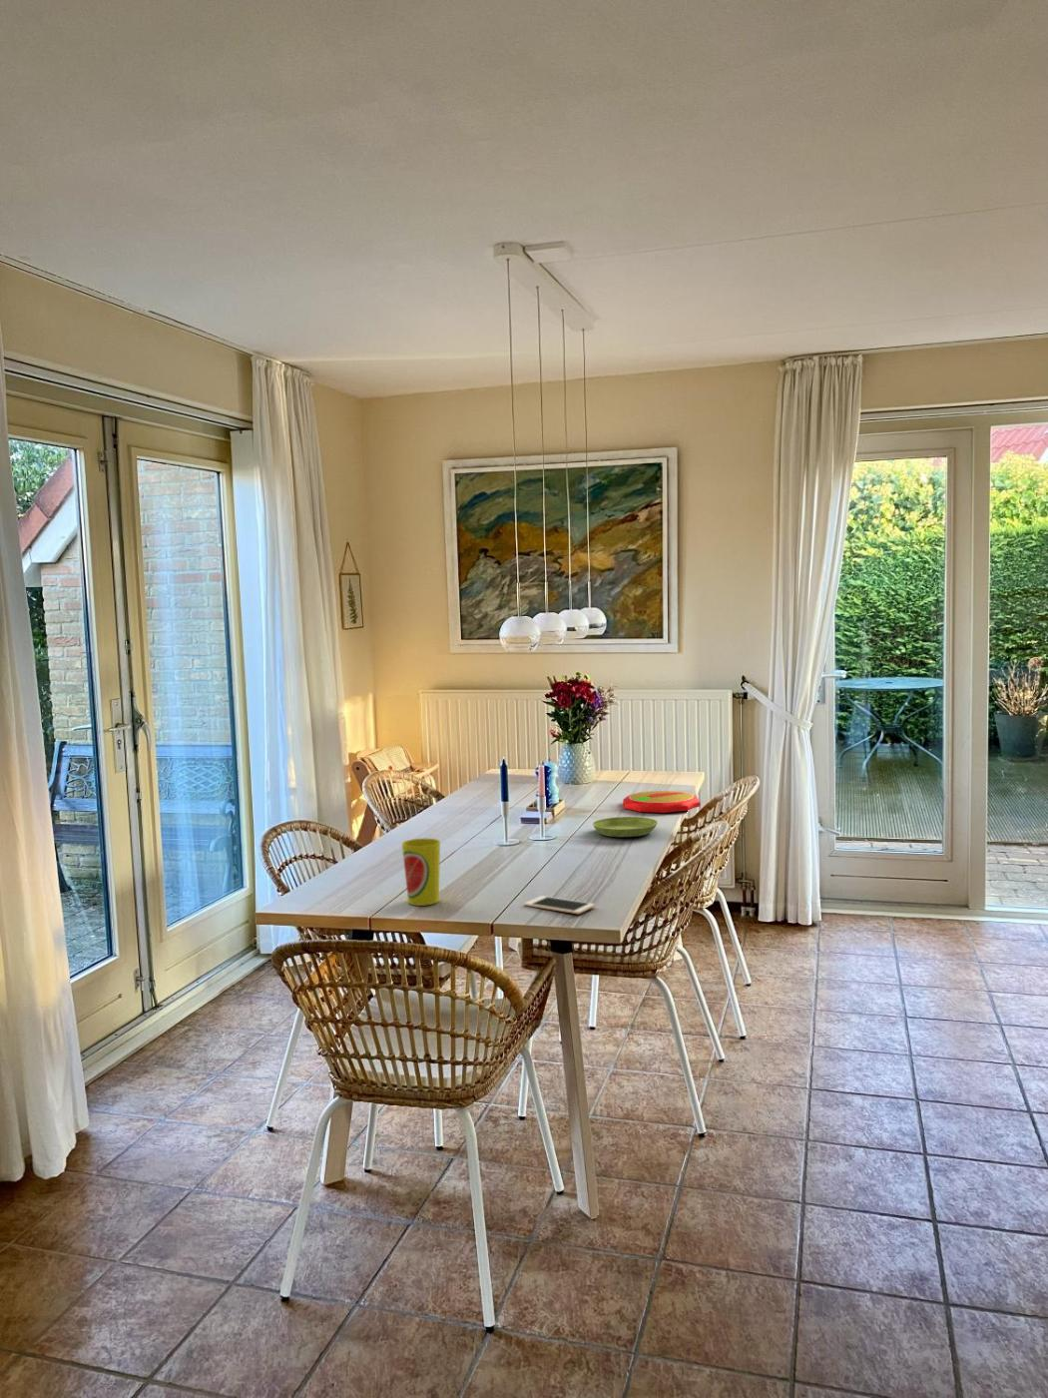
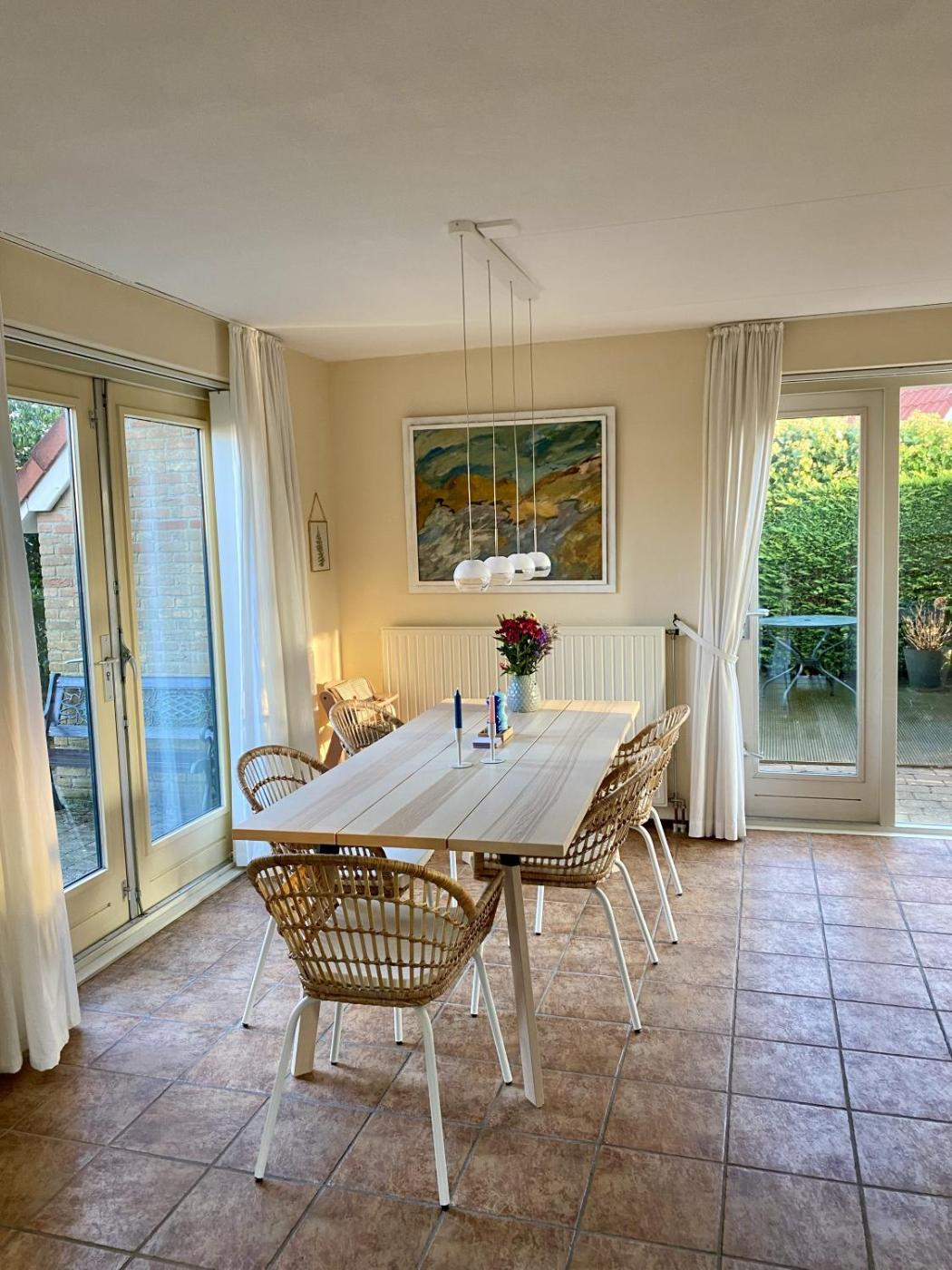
- plate (661, 799)
- cup (423, 872)
- saucer (625, 827)
- cell phone (559, 905)
